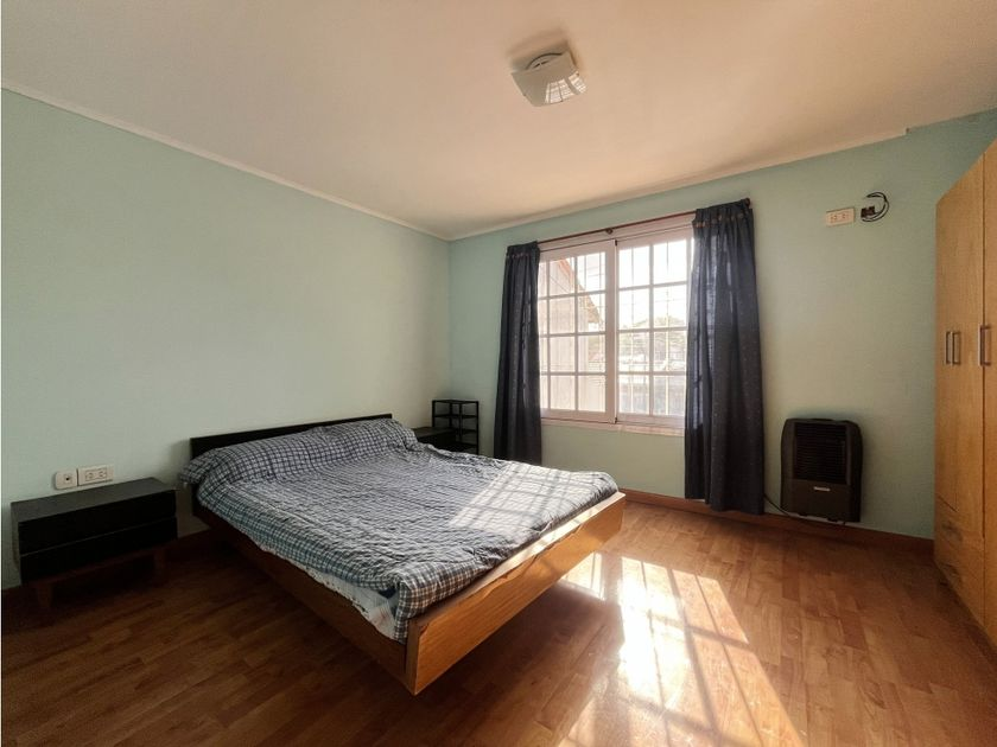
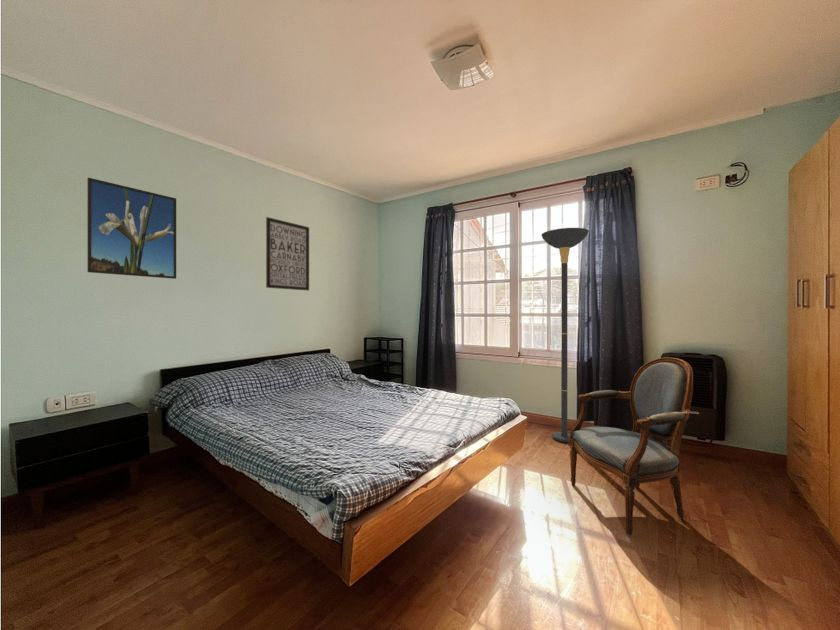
+ floor lamp (564, 335)
+ wall art (288, 255)
+ armchair (632, 431)
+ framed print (135, 232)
